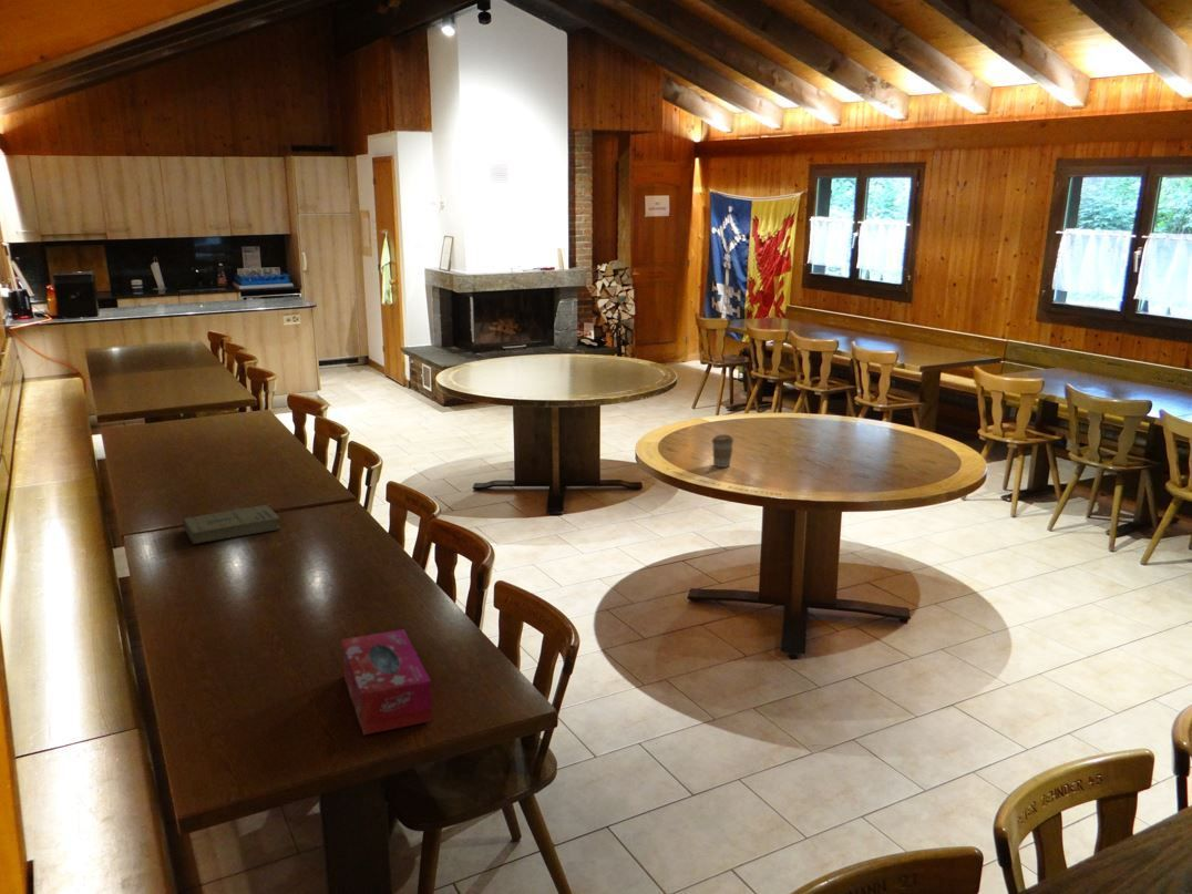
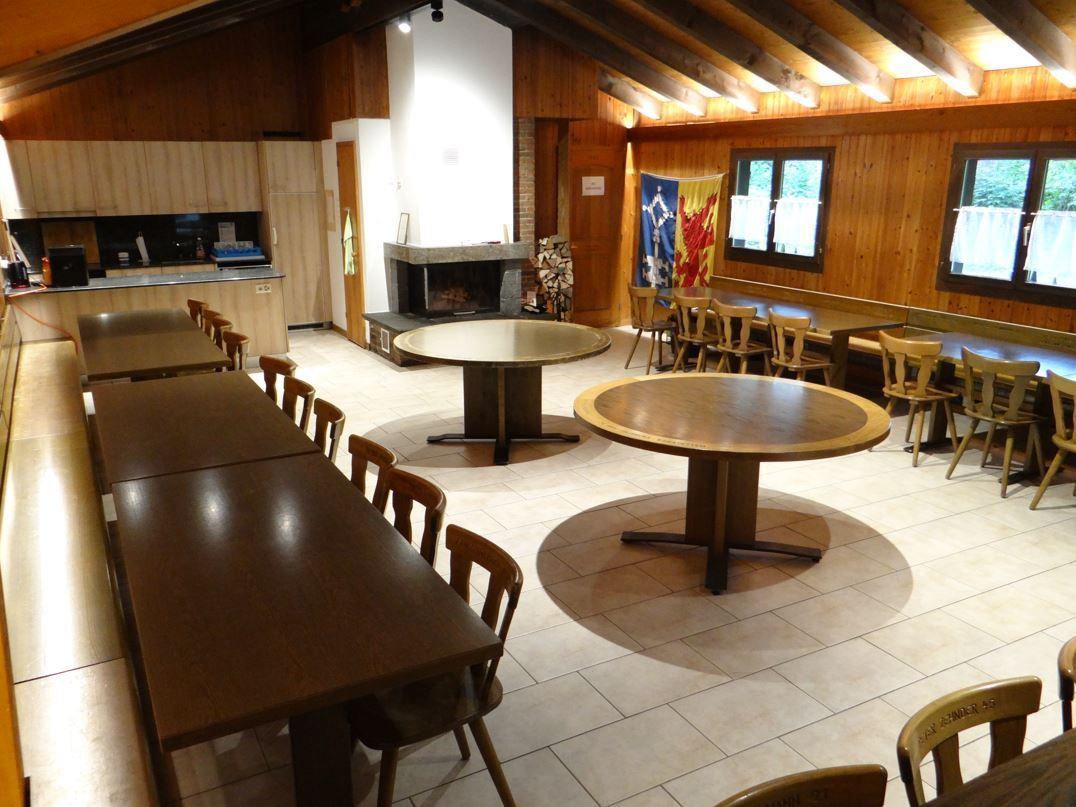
- book (230, 523)
- coffee cup (722, 450)
- tissue box (384, 678)
